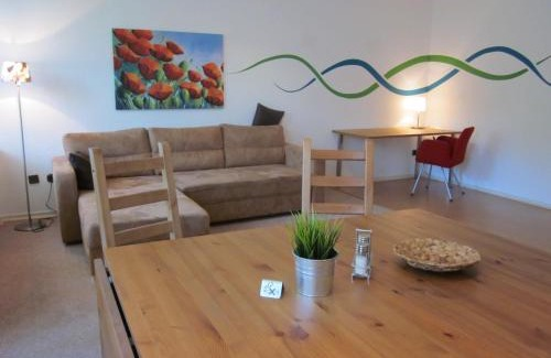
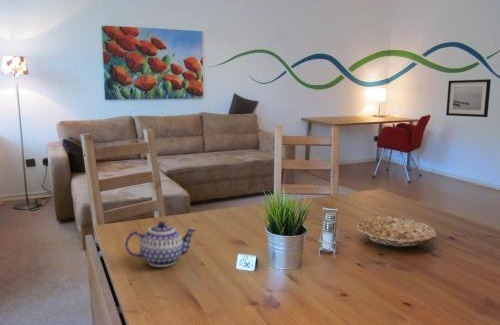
+ teapot (161, 241)
+ wall art (467, 98)
